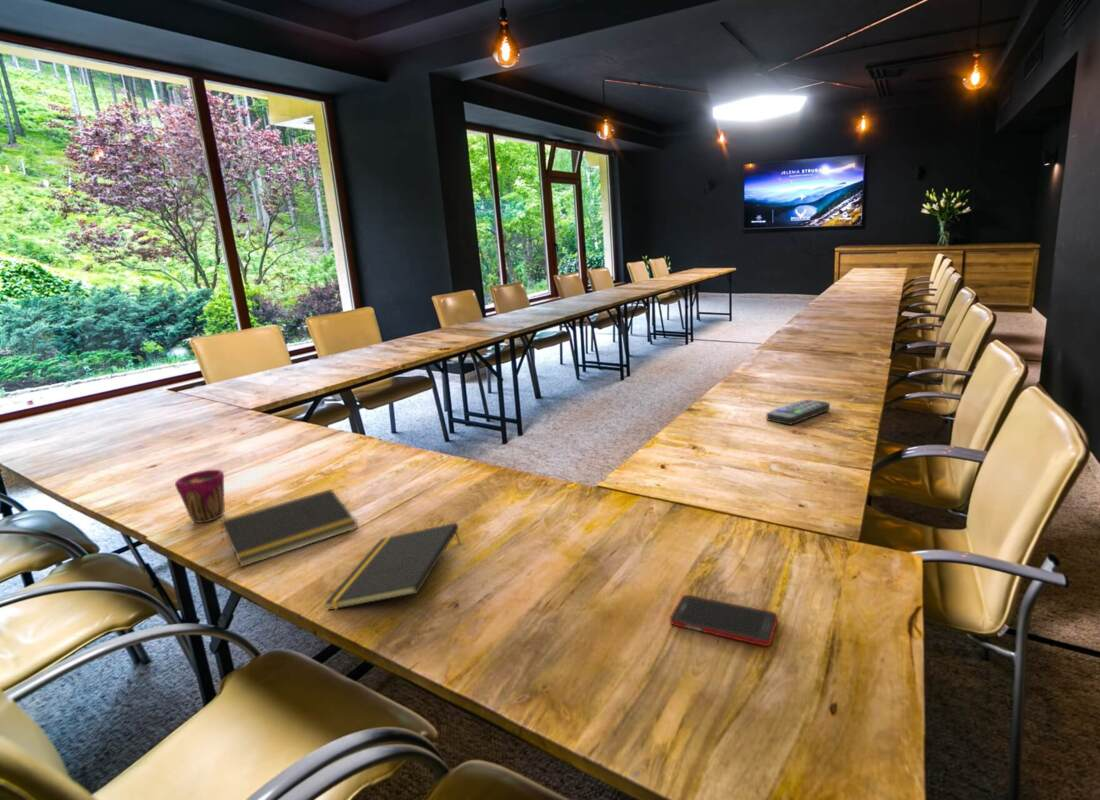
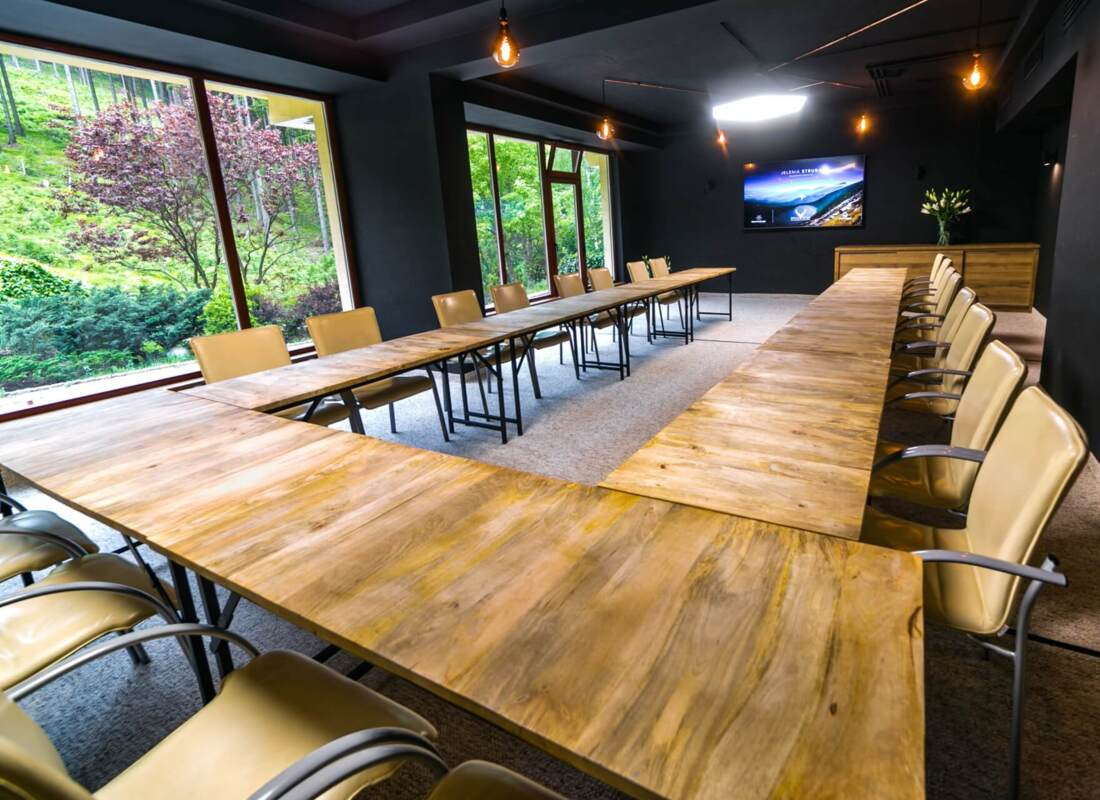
- cell phone (723, 619)
- notepad (290, 524)
- notepad (397, 562)
- remote control (798, 410)
- cup (201, 499)
